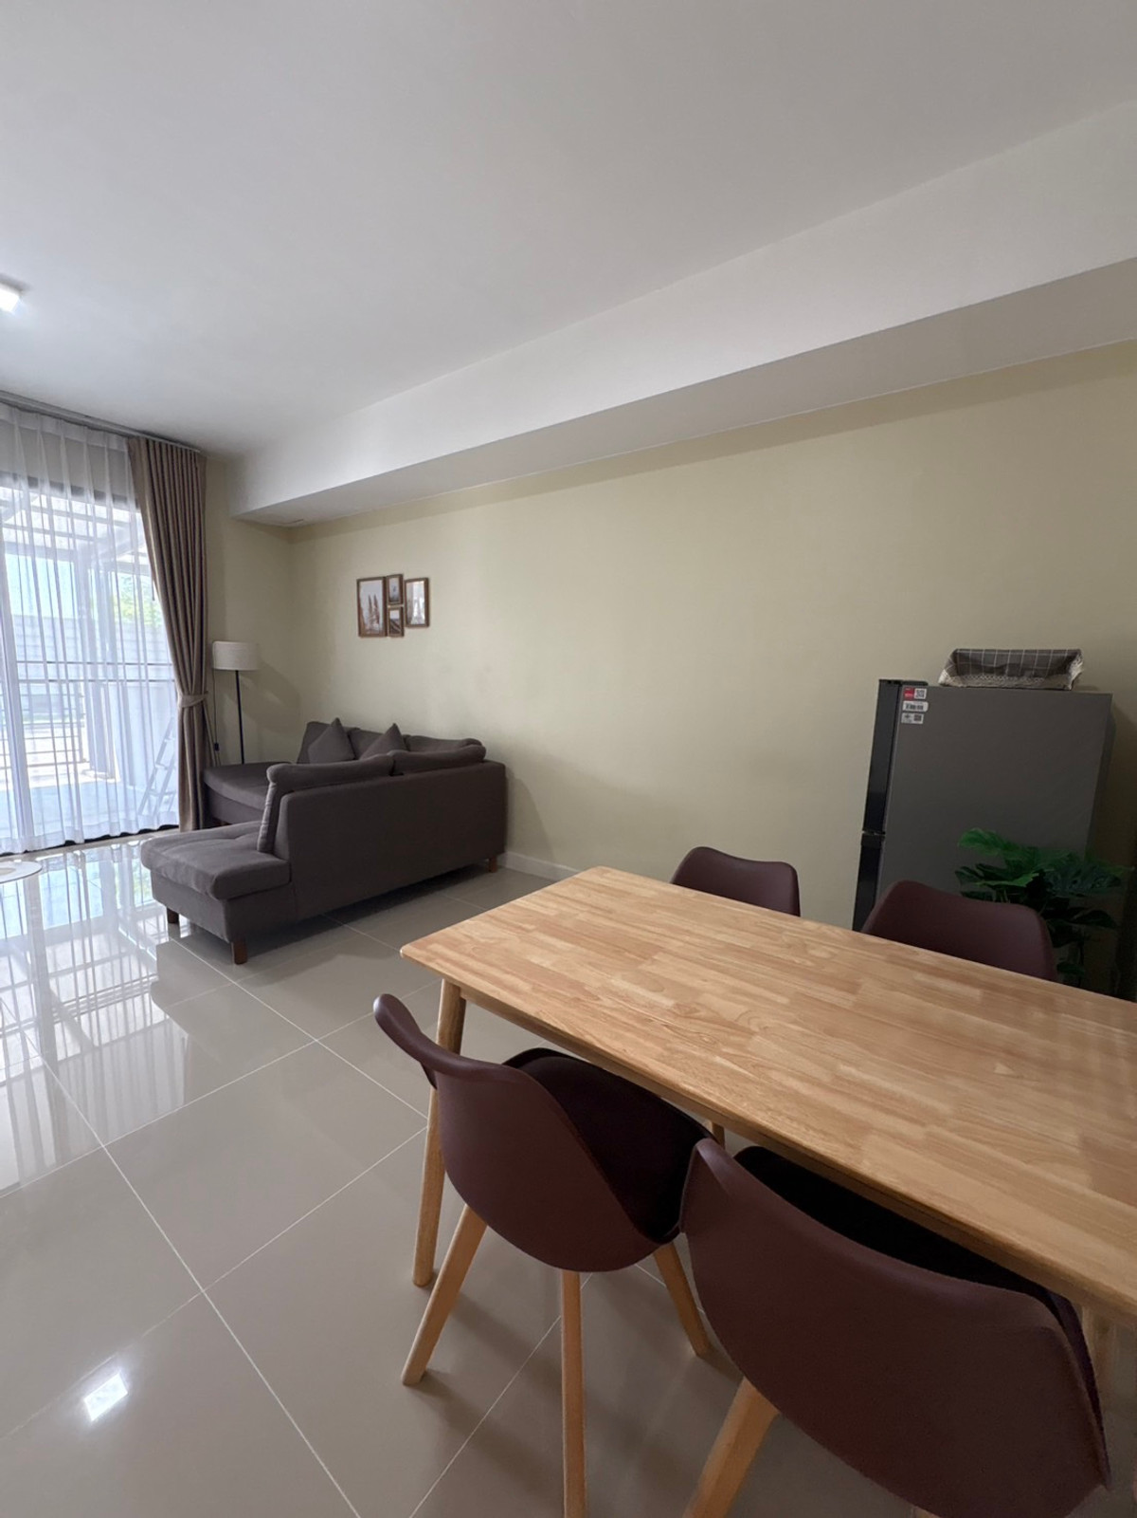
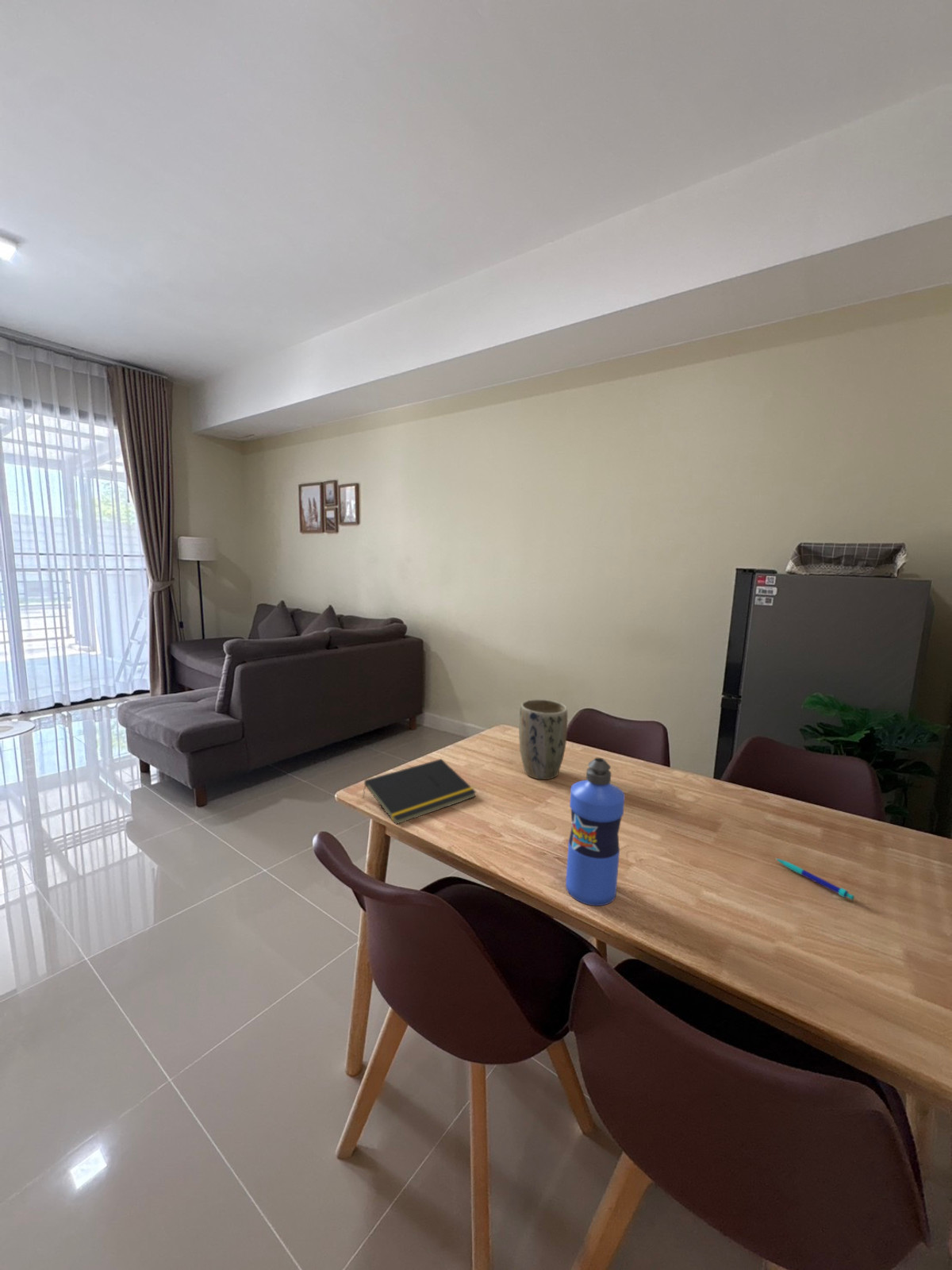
+ notepad (420, 788)
+ water bottle (595, 826)
+ plant pot (542, 739)
+ pen (812, 876)
